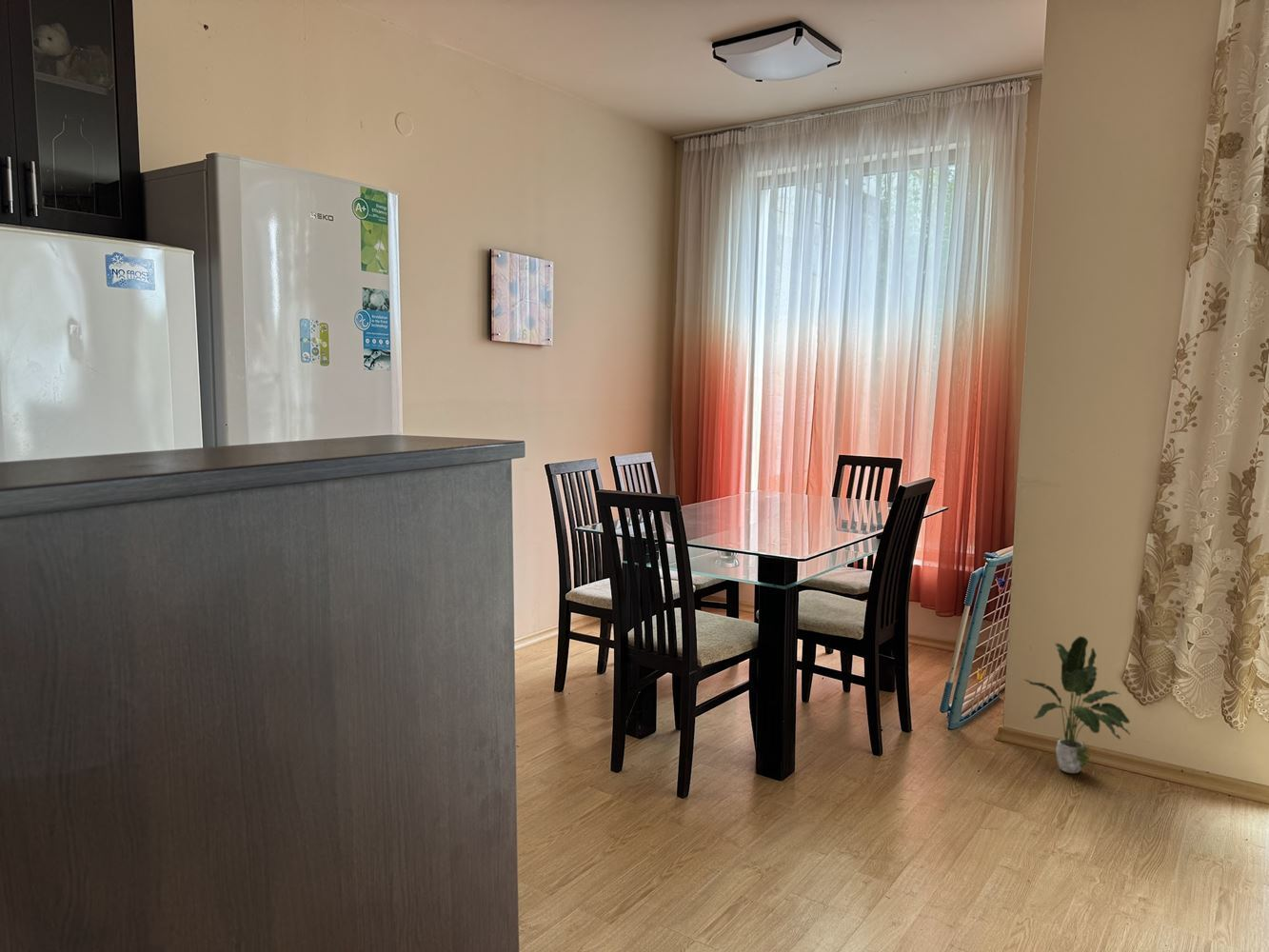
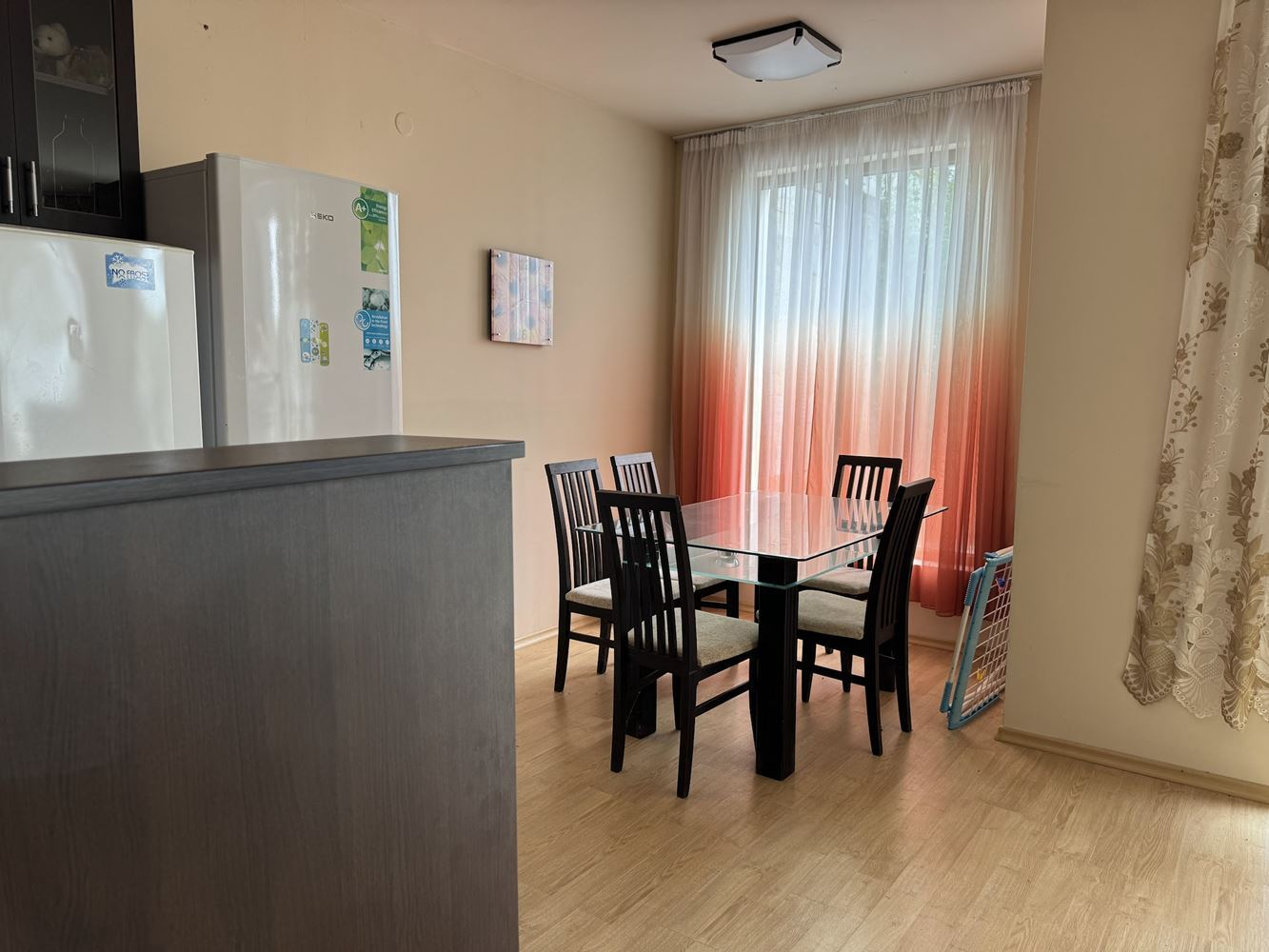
- potted plant (1076, 707)
